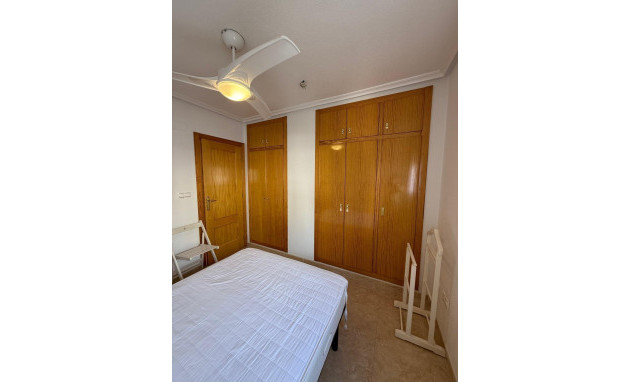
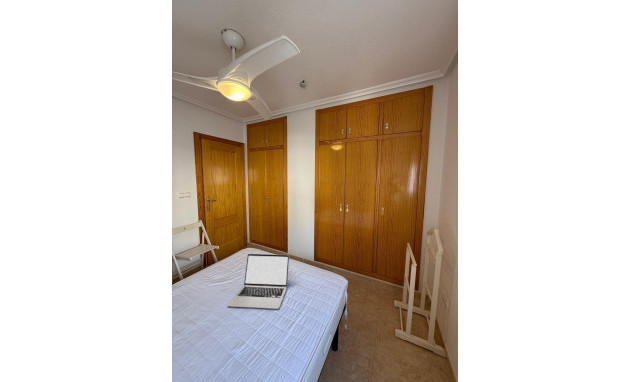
+ laptop (261, 278)
